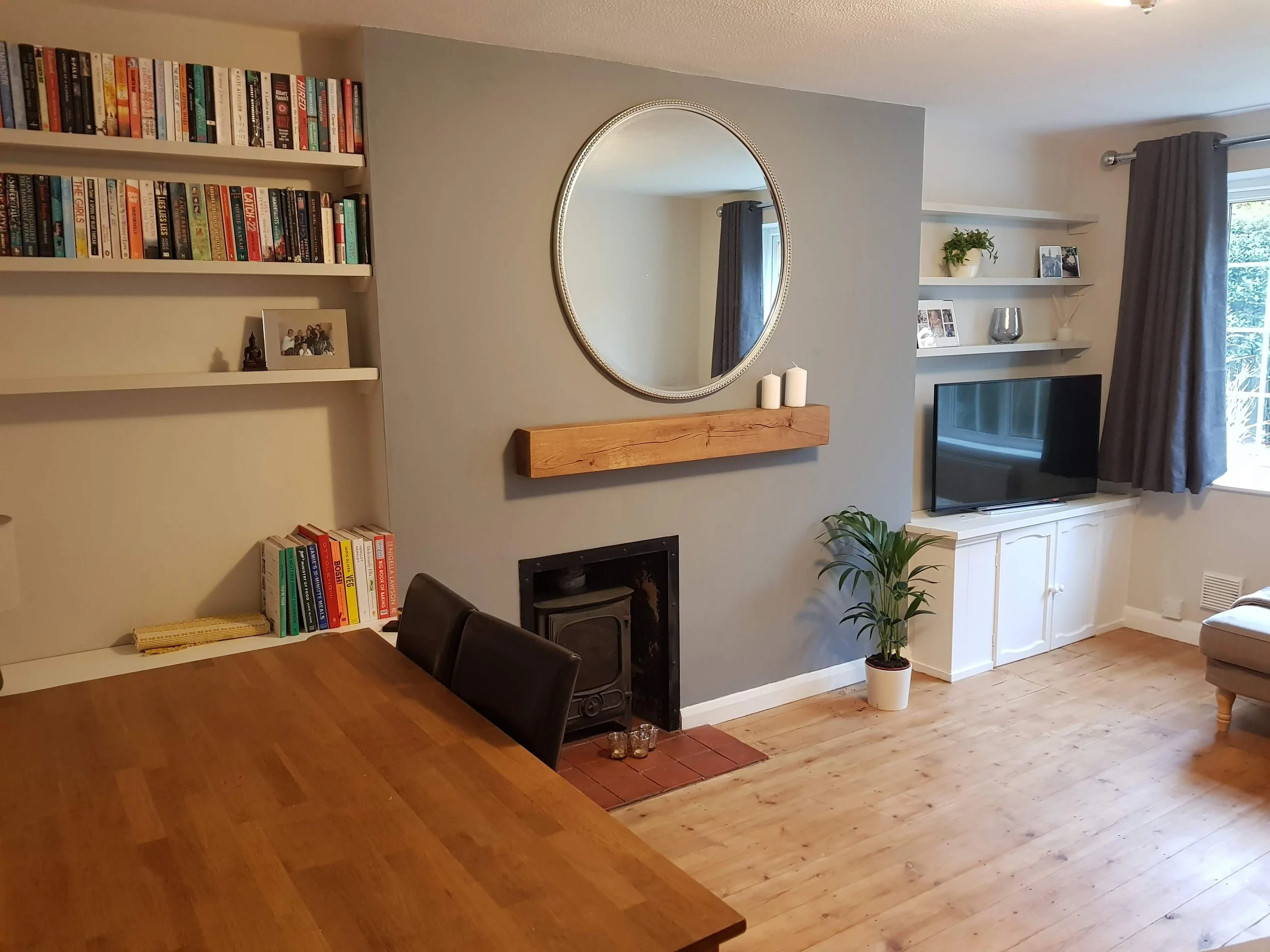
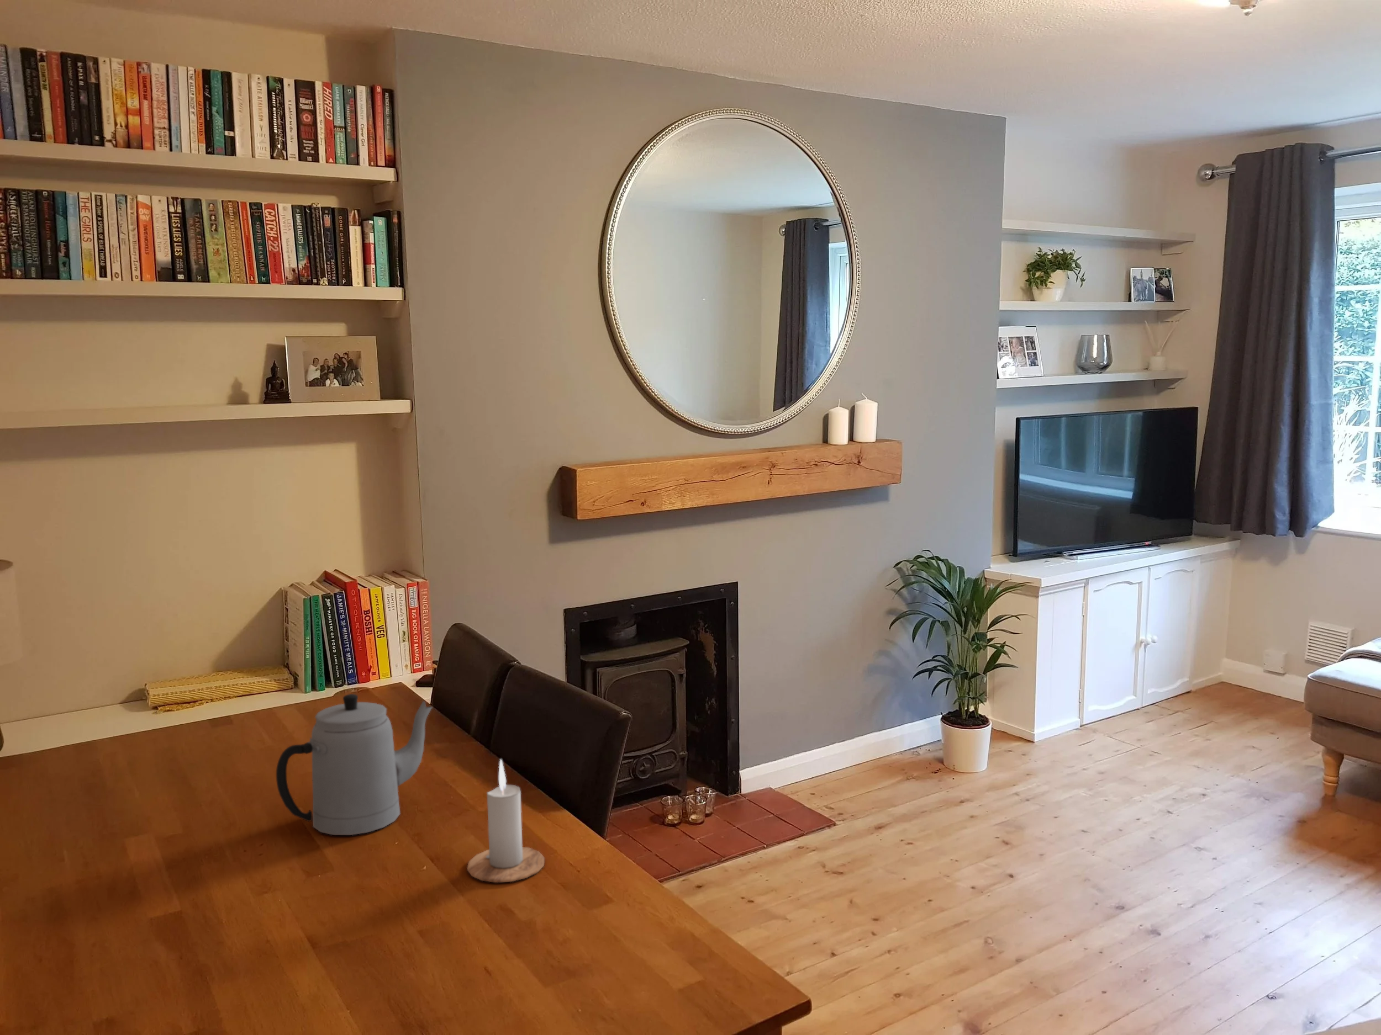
+ candle (505, 812)
+ teapot (359, 756)
